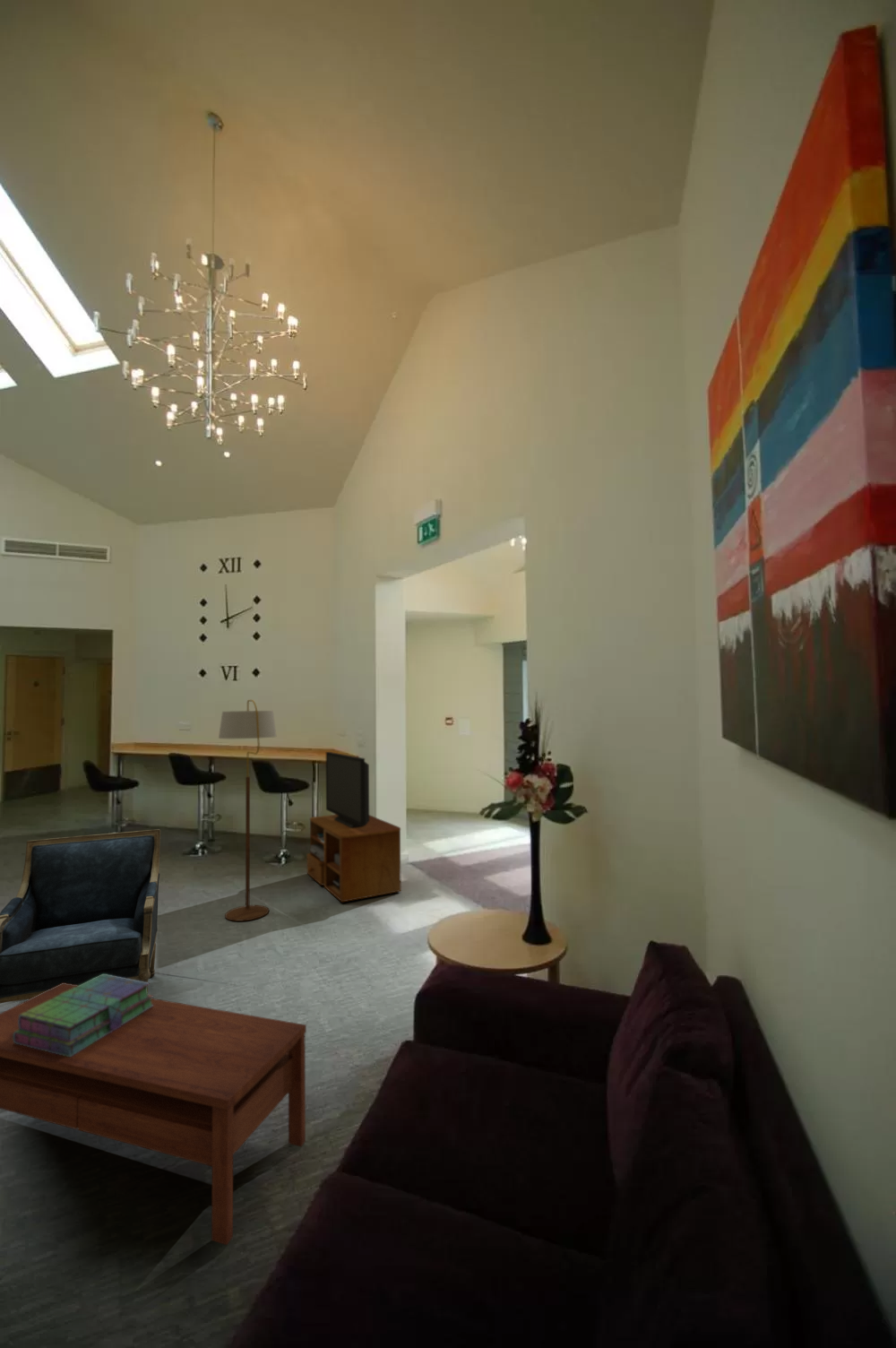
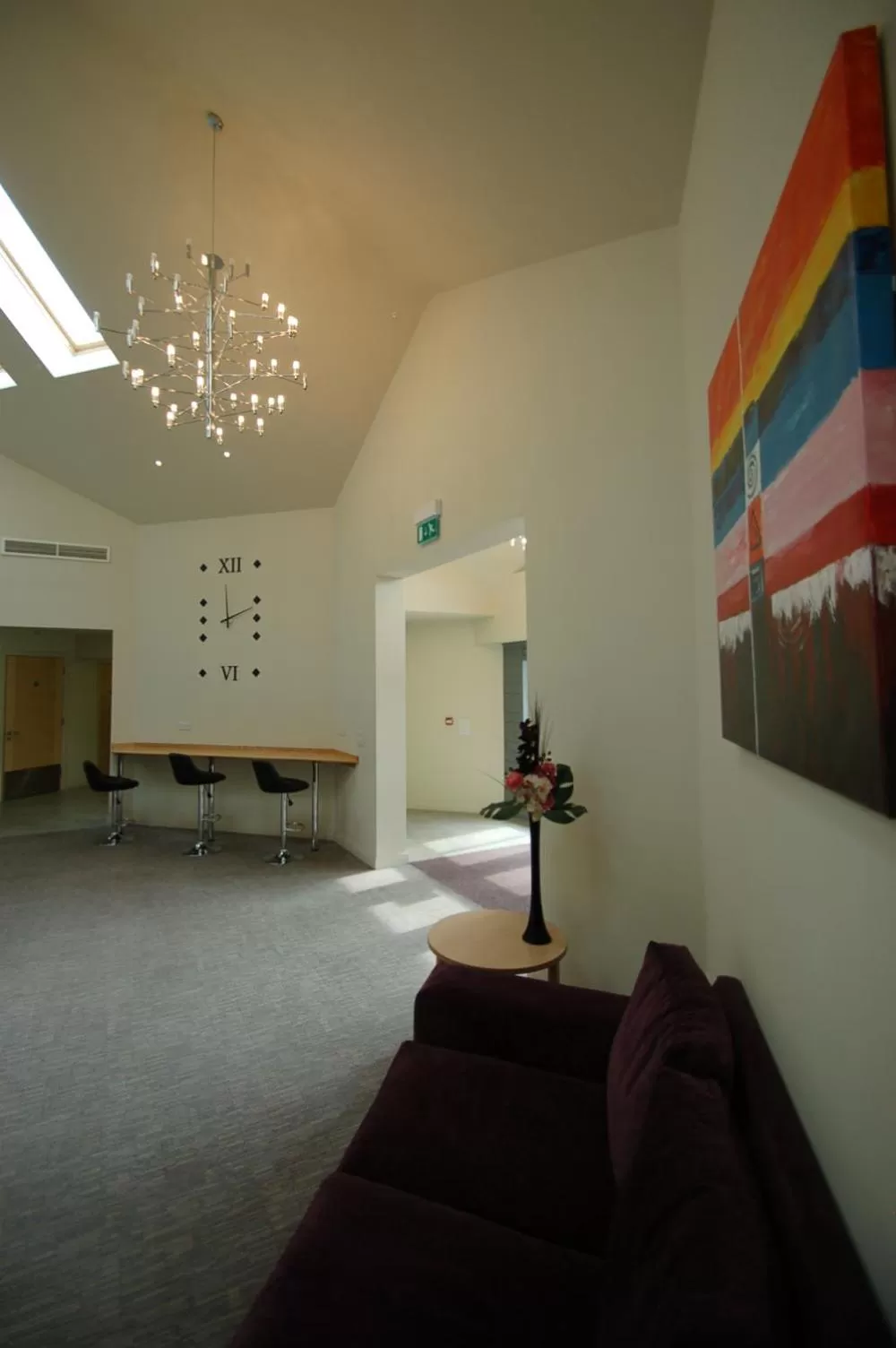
- stack of books (87, 1009)
- floor lamp (248, 806)
- coffee table (129, 1089)
- tv stand (349, 818)
- armchair (82, 929)
